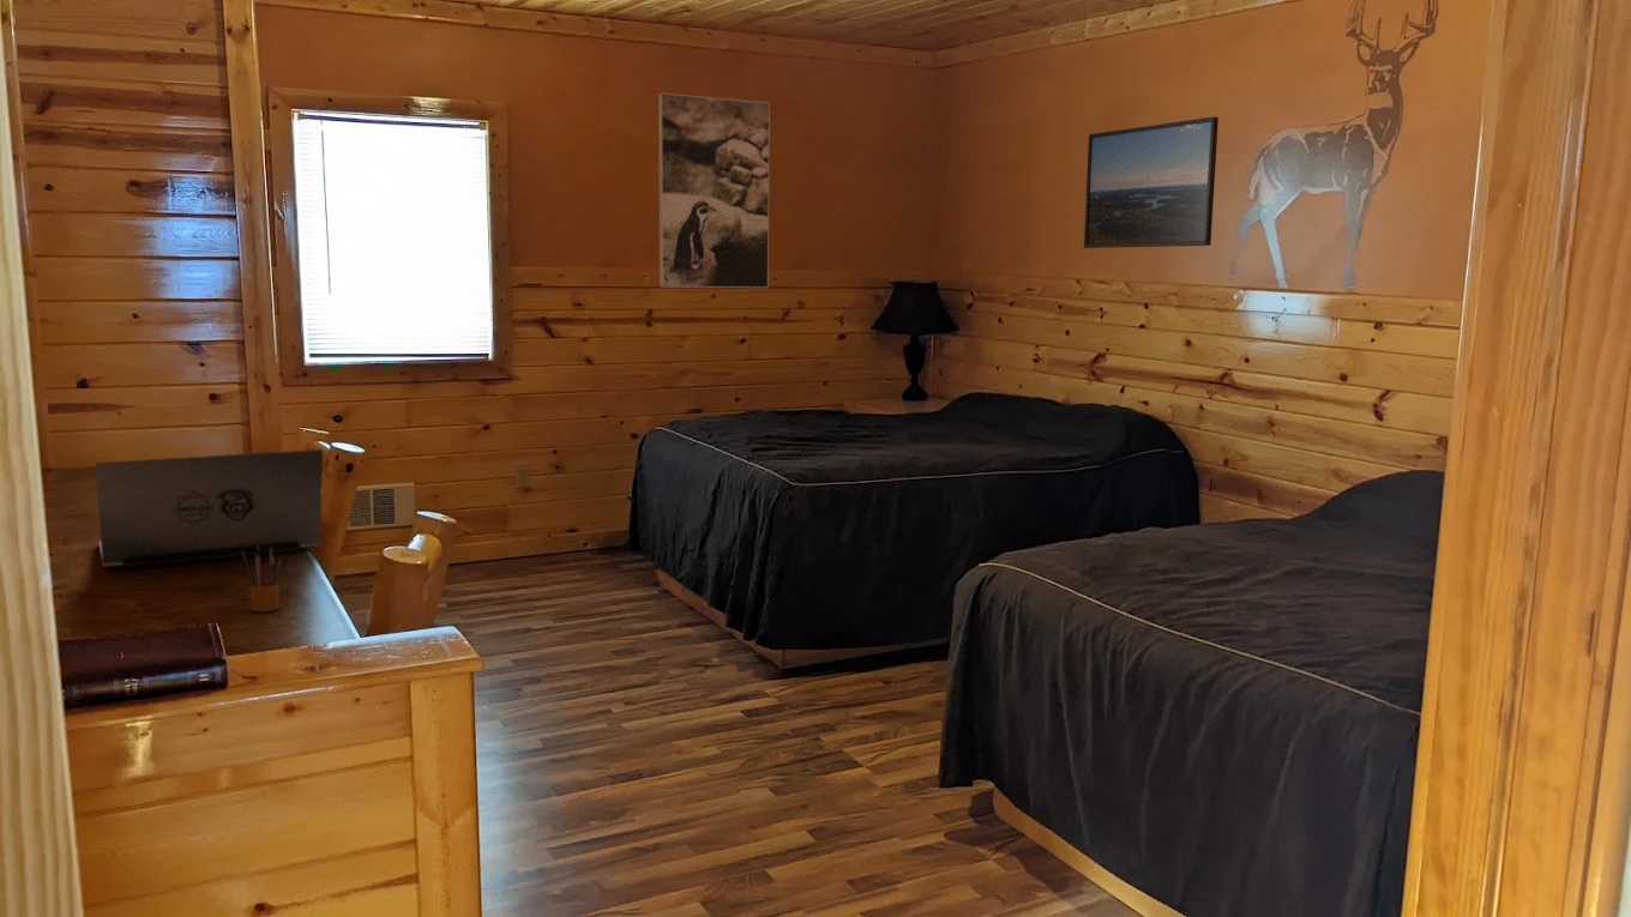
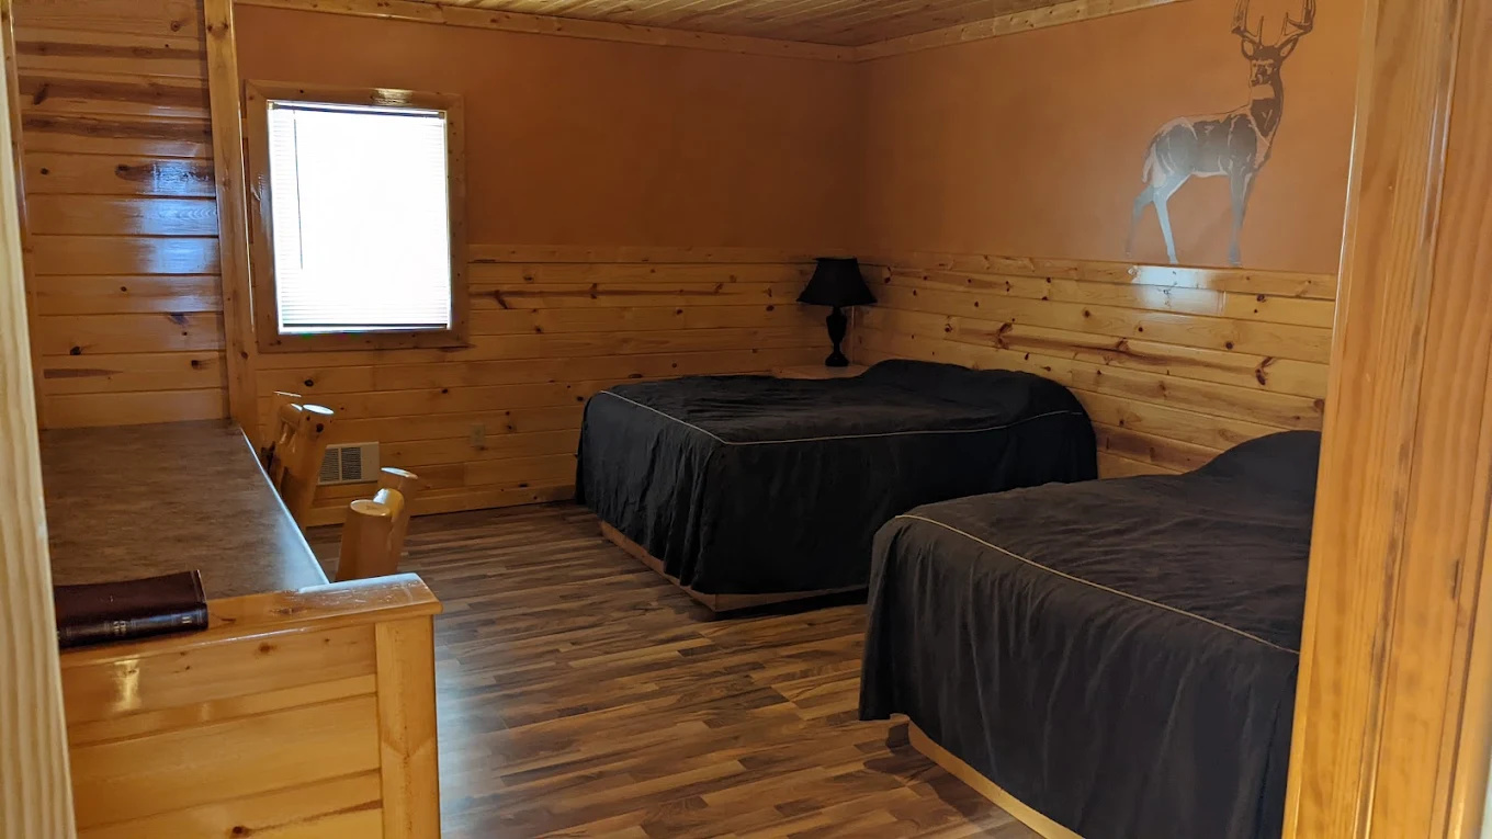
- laptop (209, 499)
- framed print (715, 193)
- pencil box (263, 577)
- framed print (1145, 186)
